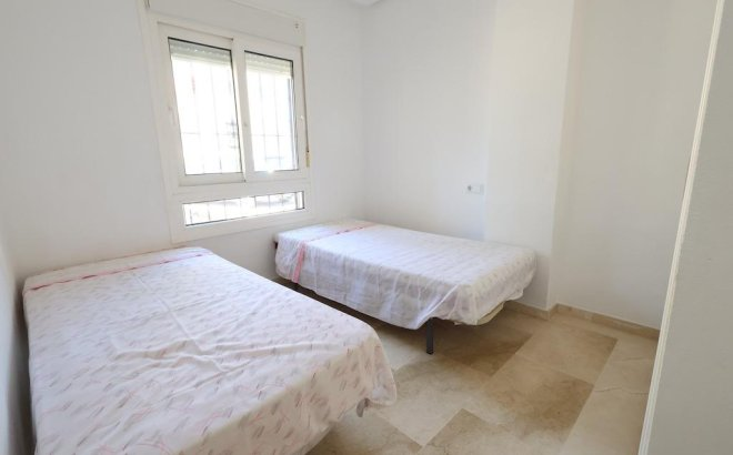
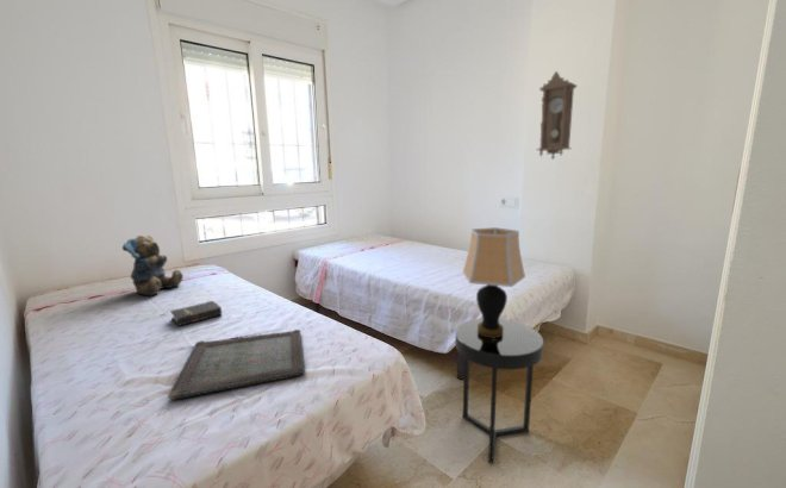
+ pendulum clock (555, 117)
+ teddy bear (152, 263)
+ hardback book (196, 313)
+ serving tray (245, 357)
+ table lamp (492, 281)
+ side table (495, 386)
